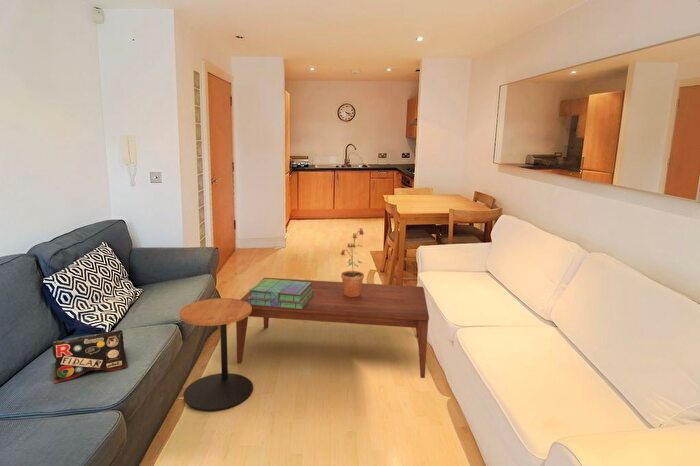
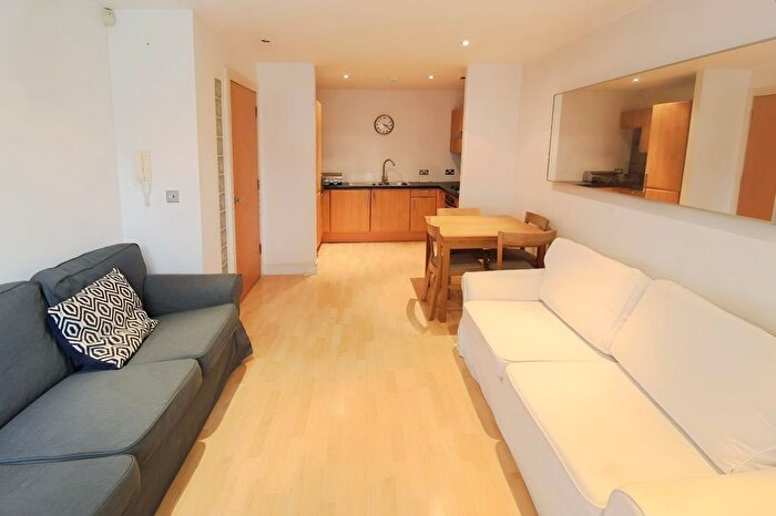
- potted plant (351, 261)
- stack of books (281, 292)
- side table (221, 351)
- coffee table (336, 321)
- laptop (89, 345)
